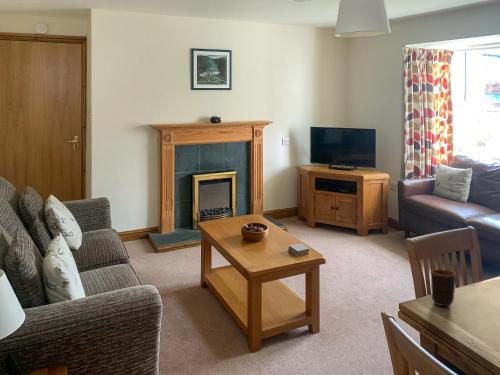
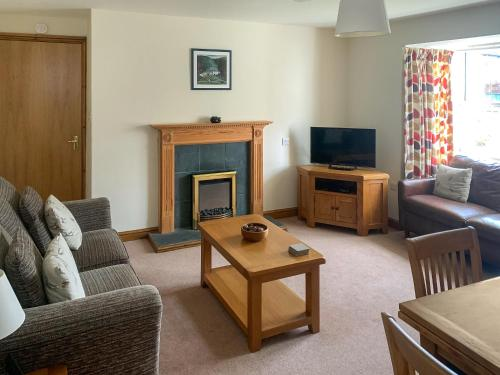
- mug (442, 286)
